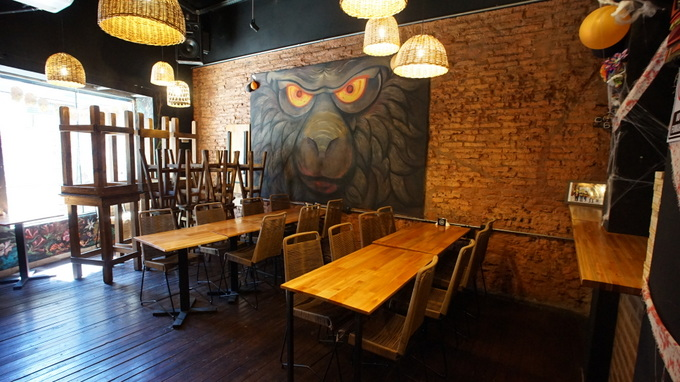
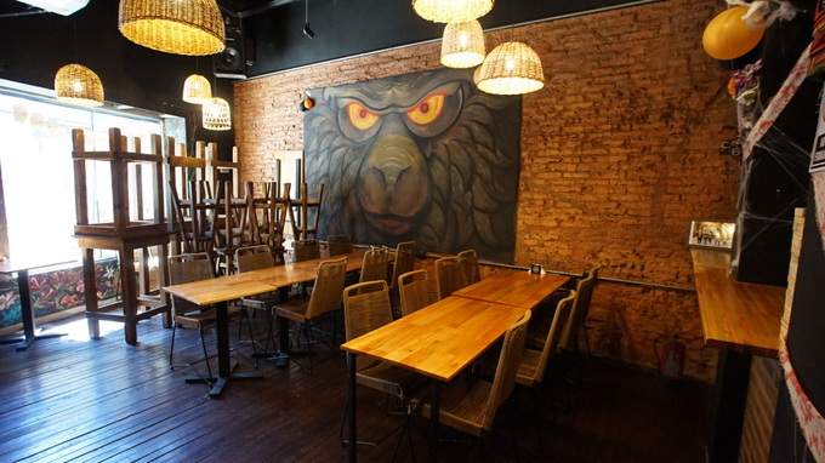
+ fire extinguisher (670, 355)
